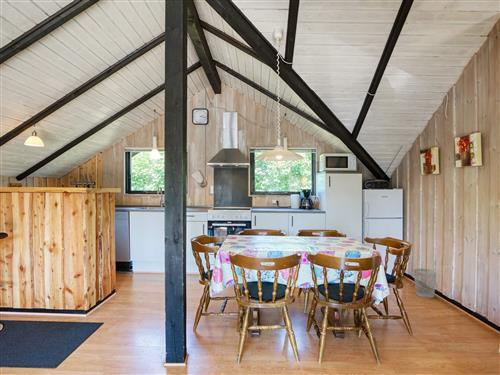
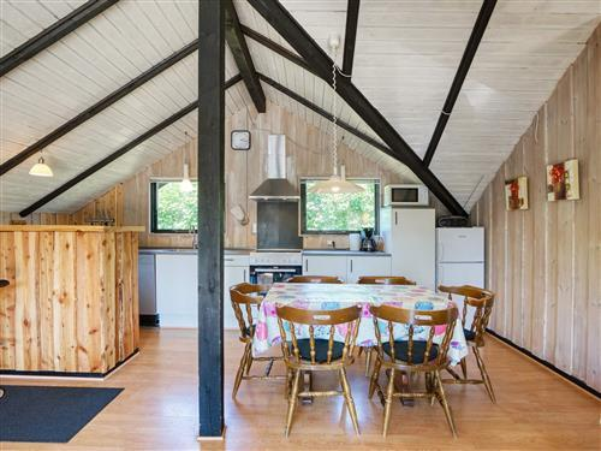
- wastebasket (424, 283)
